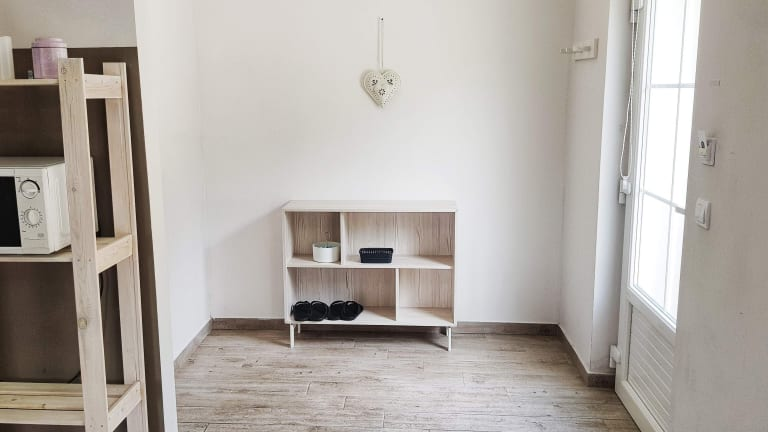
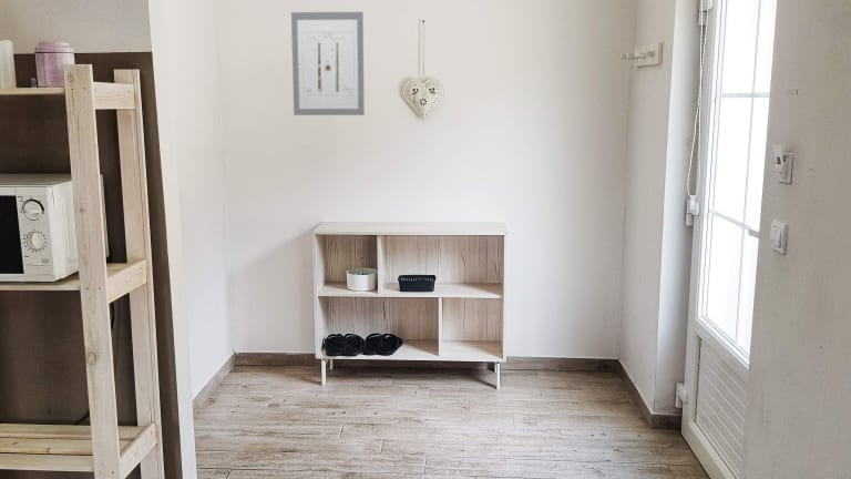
+ wall art (328, 63)
